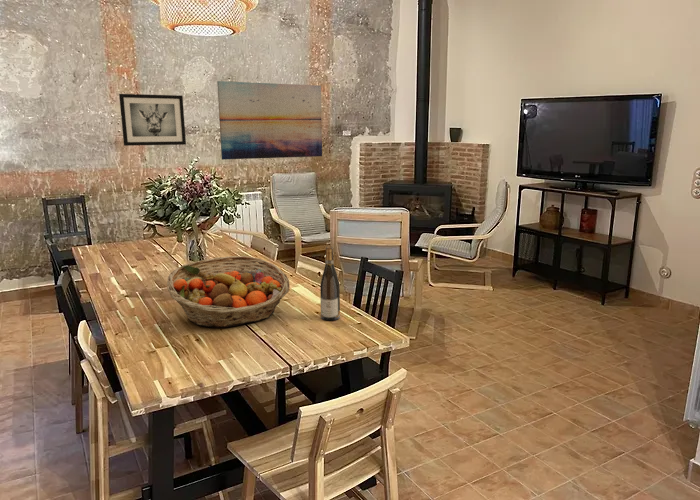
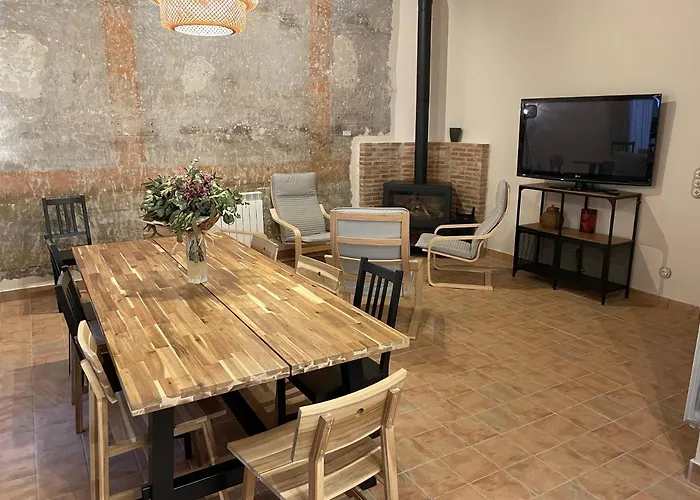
- wine bottle (329, 282)
- fruit basket (230, 290)
- wall art (153, 120)
- wall art (273, 121)
